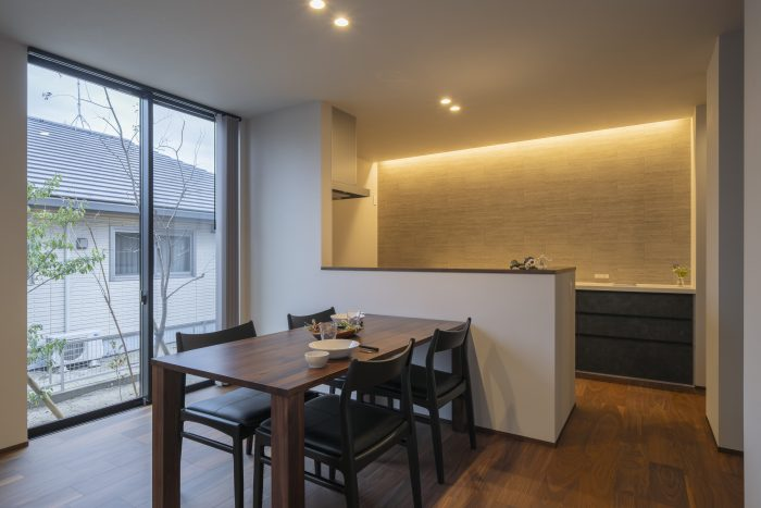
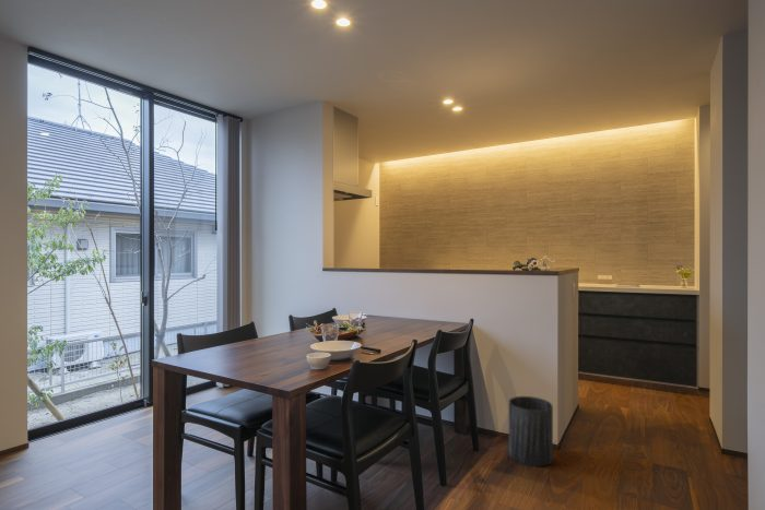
+ trash can (530, 429)
